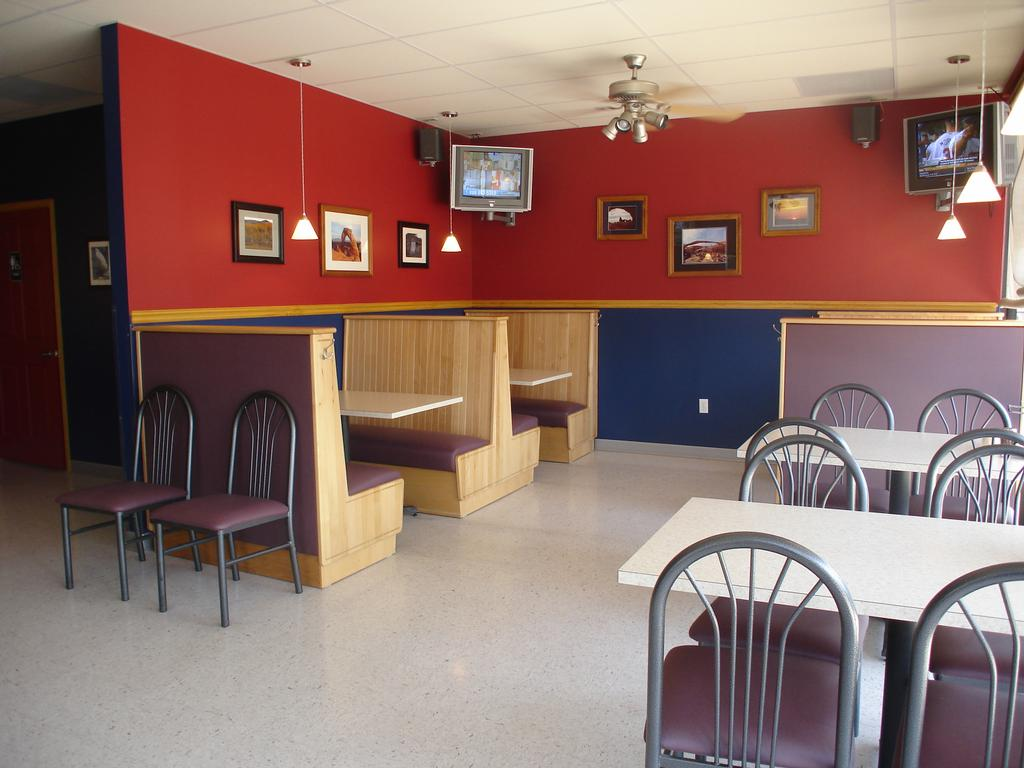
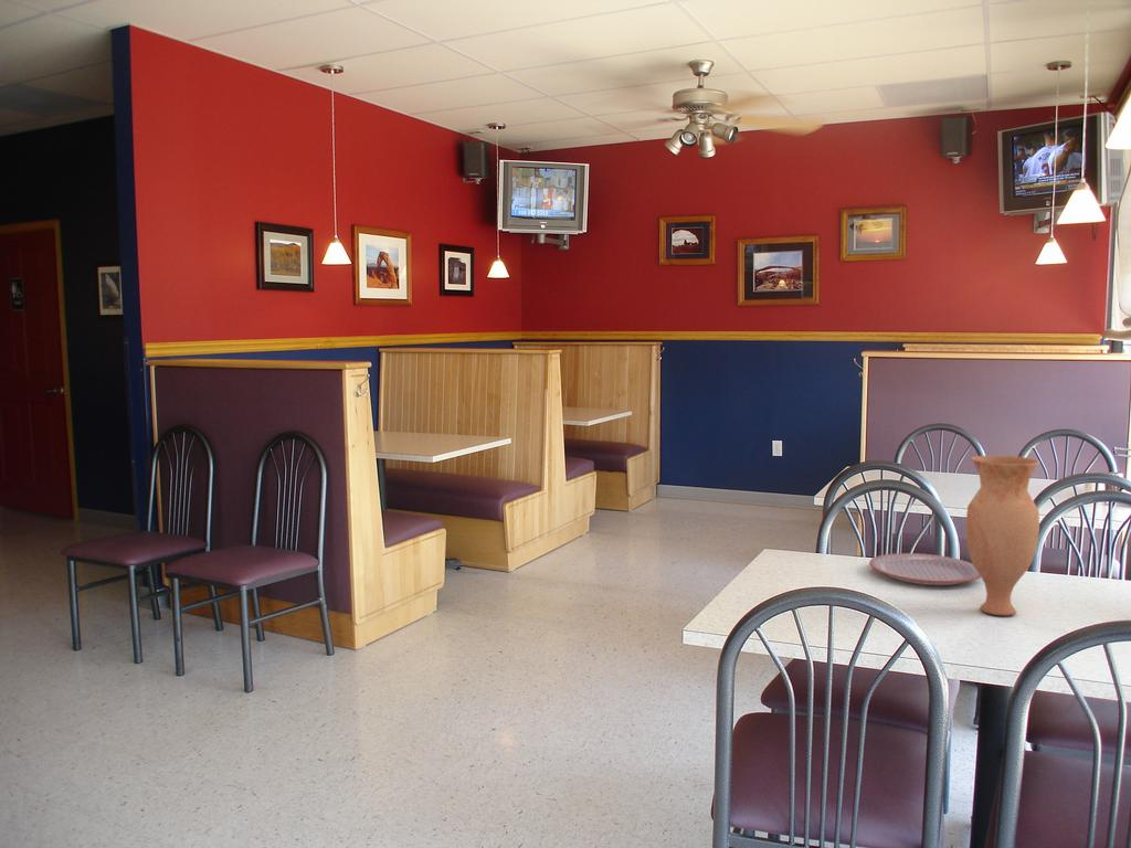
+ plate (924, 570)
+ vase (1001, 536)
